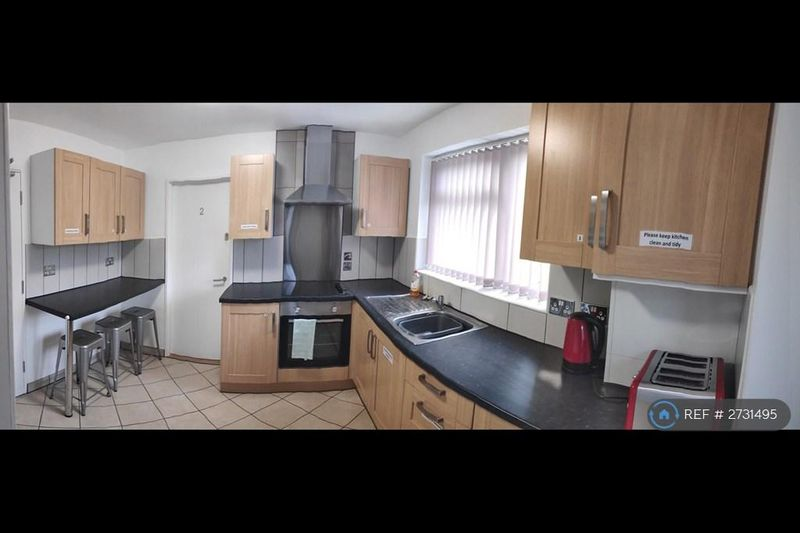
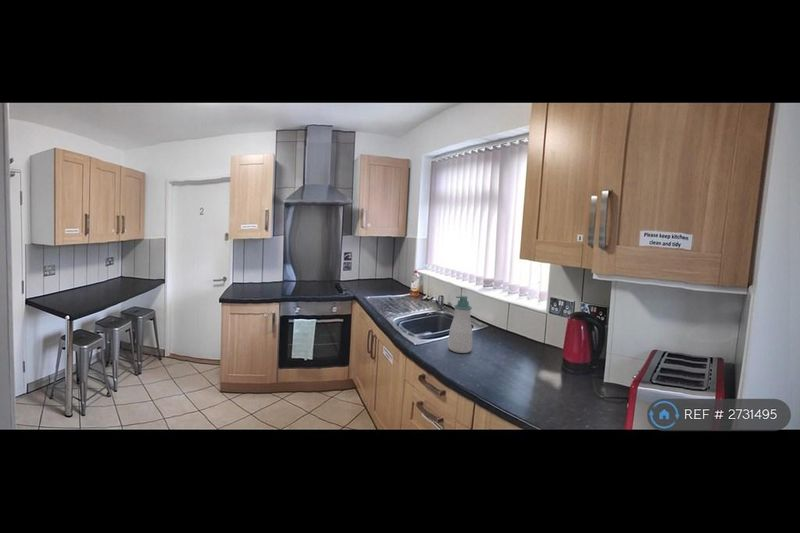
+ soap bottle (461, 323)
